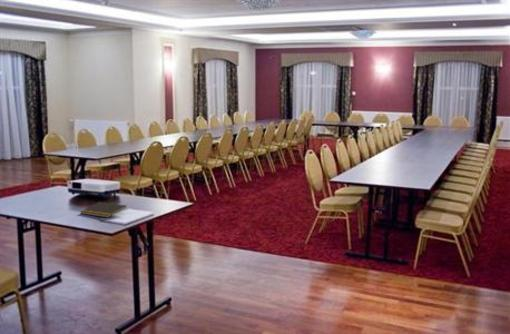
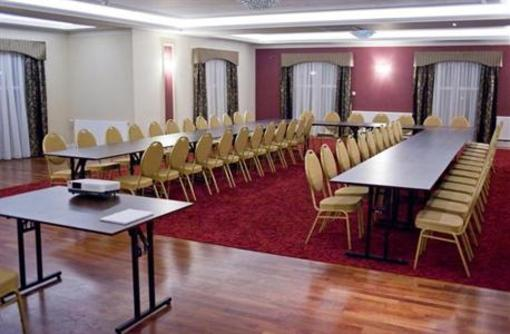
- notepad (103, 209)
